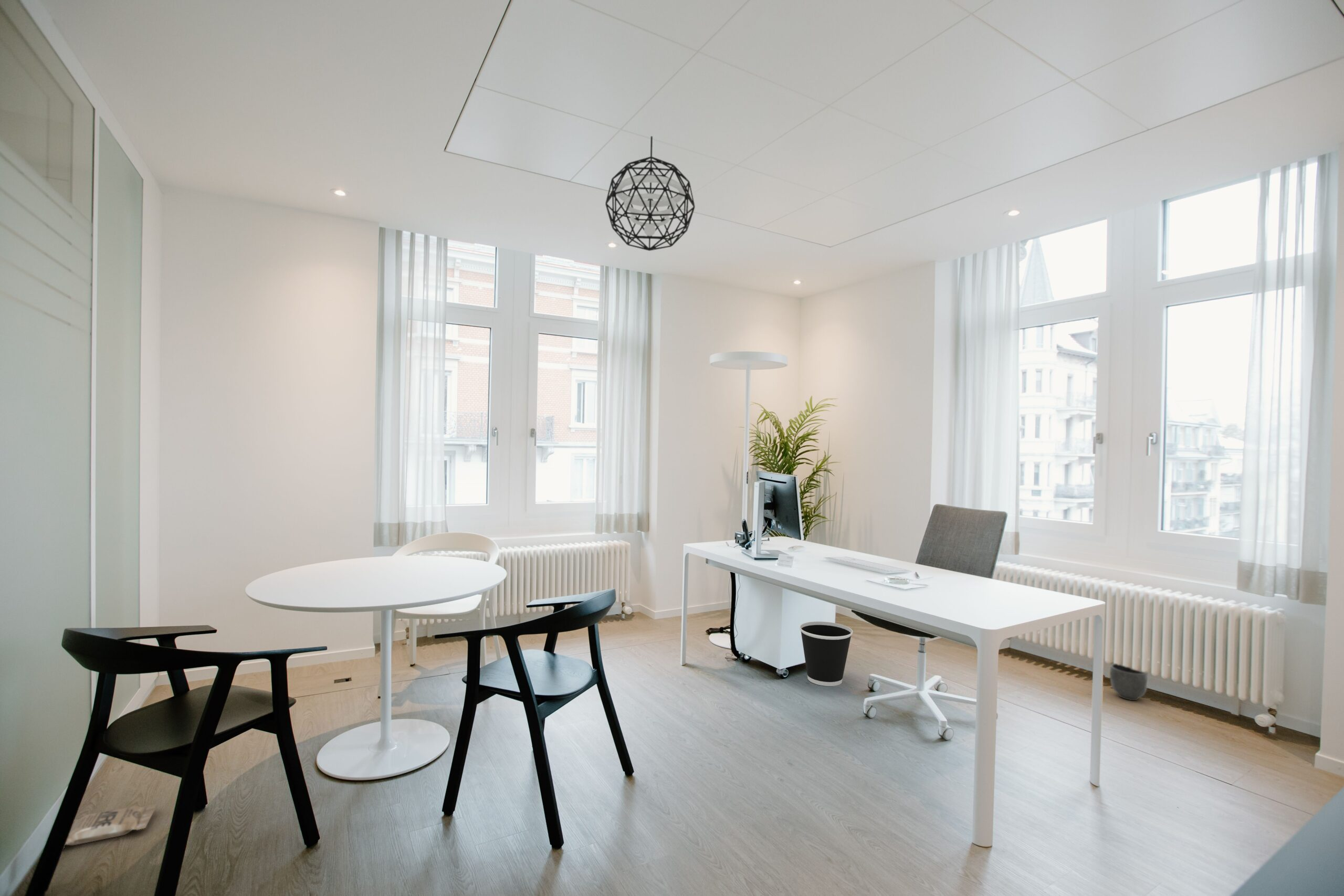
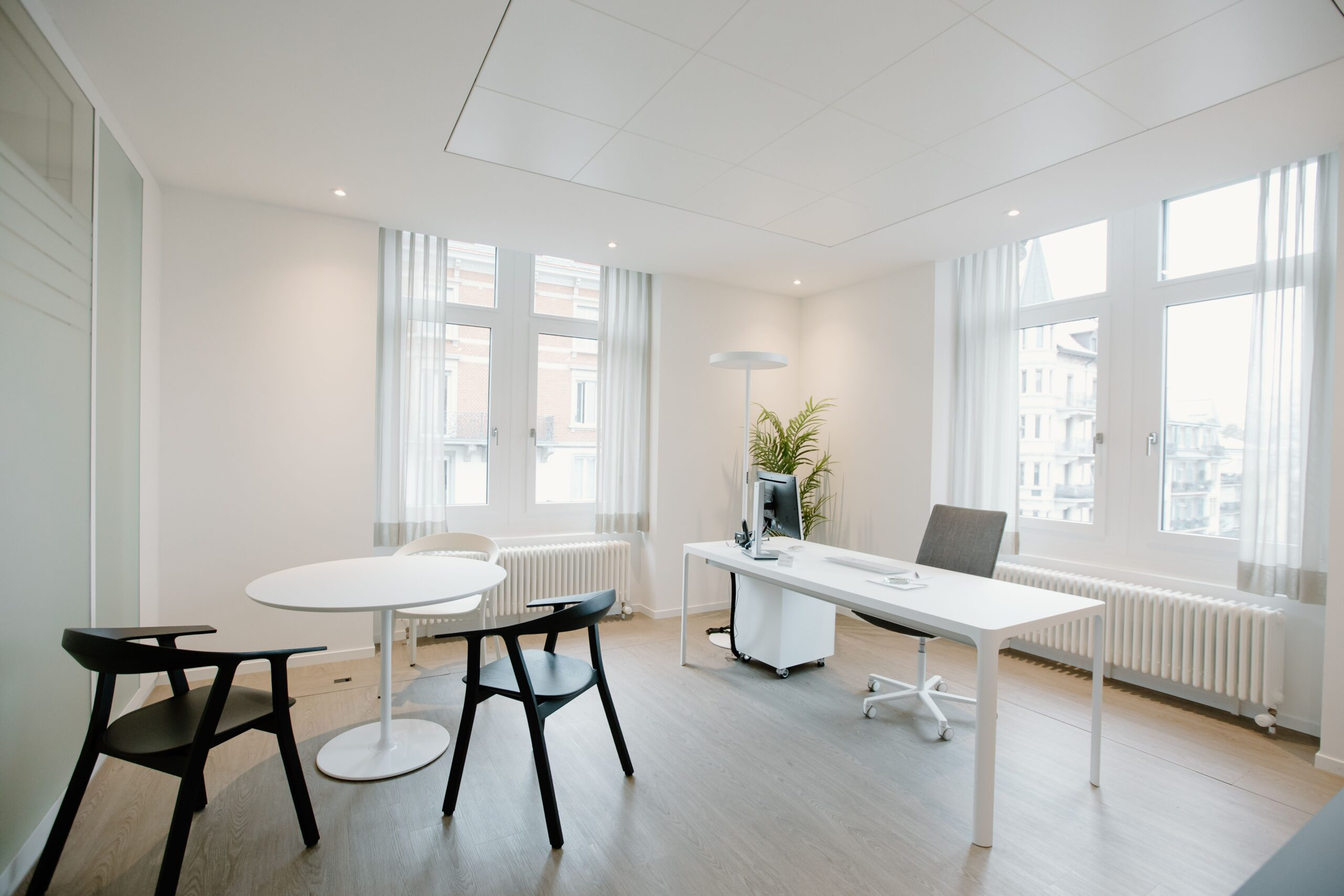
- wastebasket (825, 654)
- pendant light (650, 193)
- bag (106, 825)
- planter (1128, 683)
